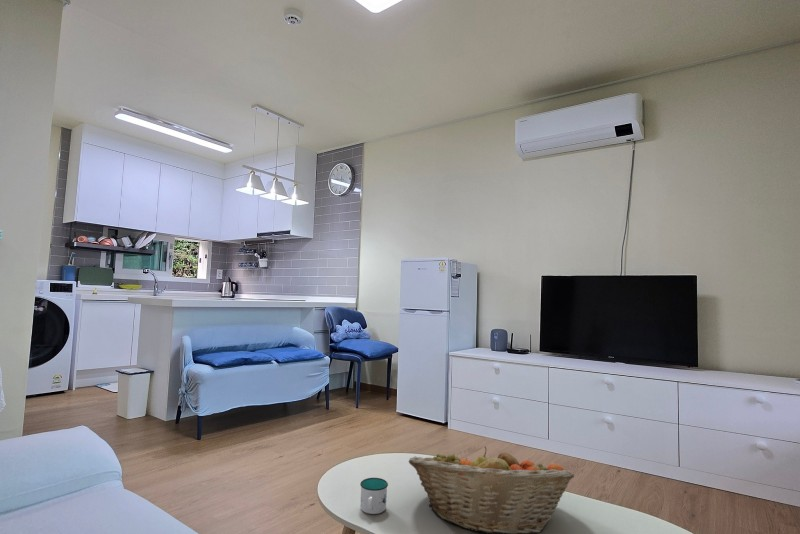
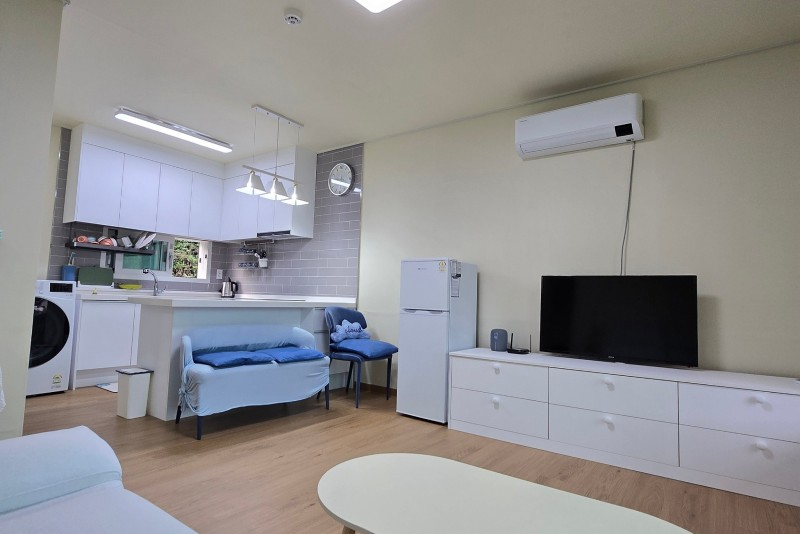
- mug (373, 497)
- fruit basket (488, 479)
